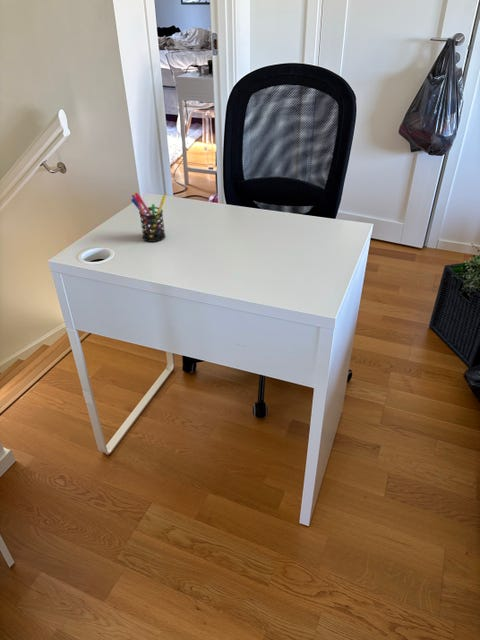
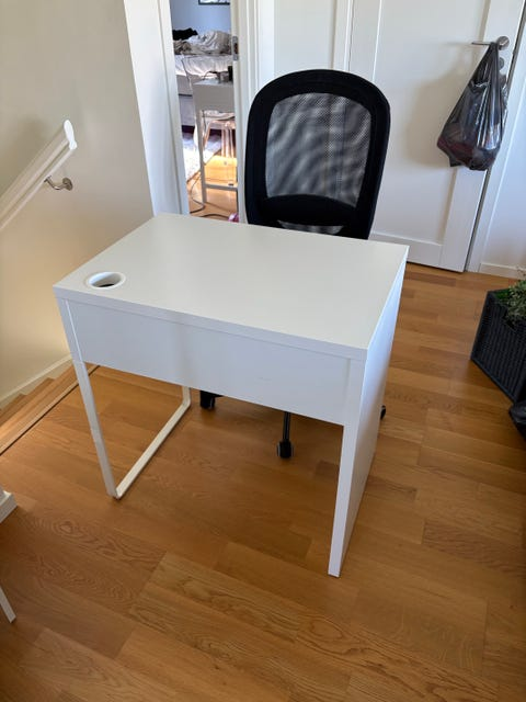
- pen holder (150, 216)
